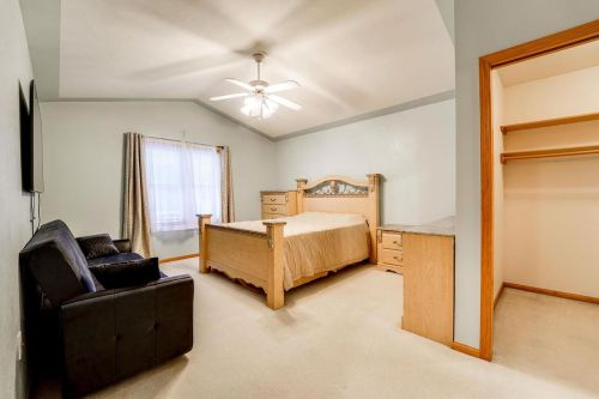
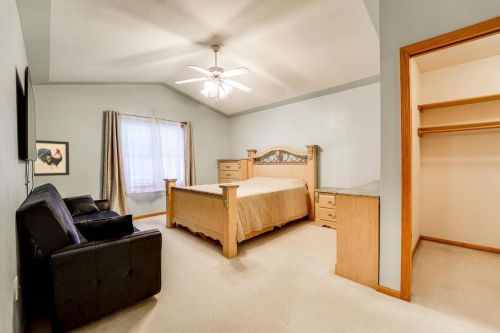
+ wall art (50, 158)
